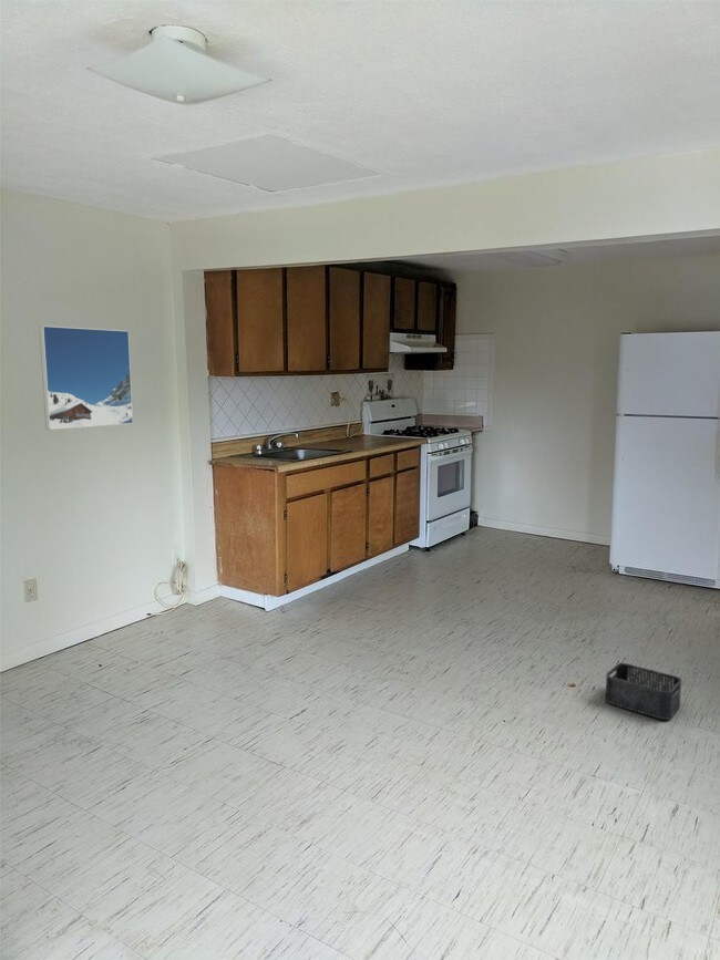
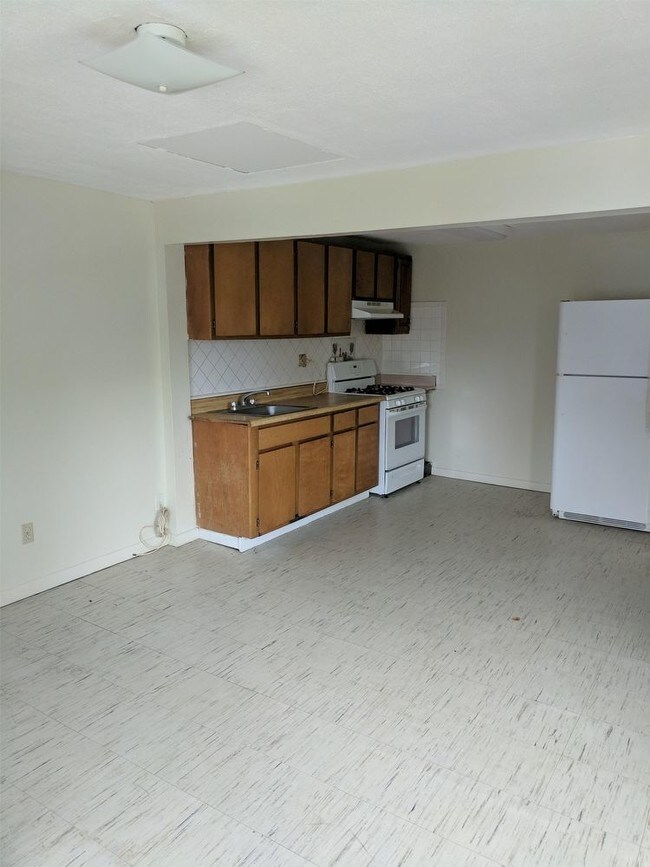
- storage bin (642, 690)
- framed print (89, 378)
